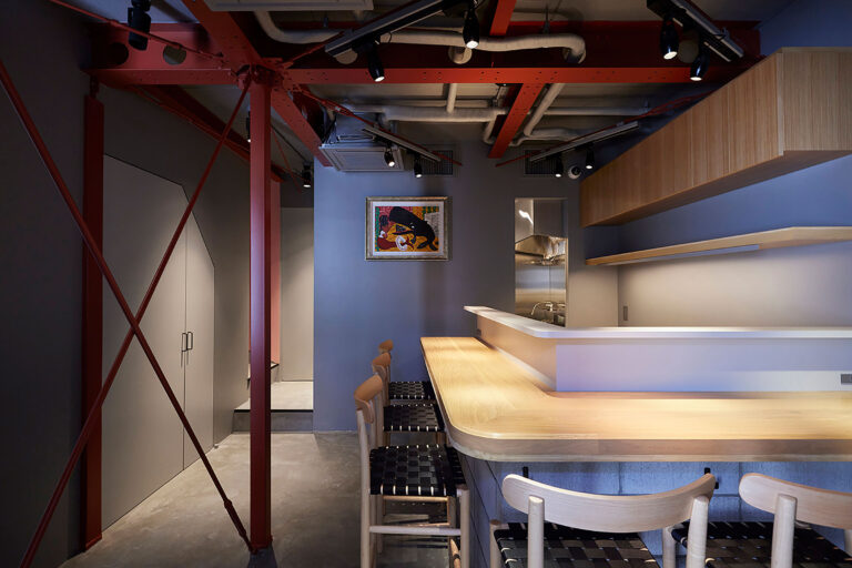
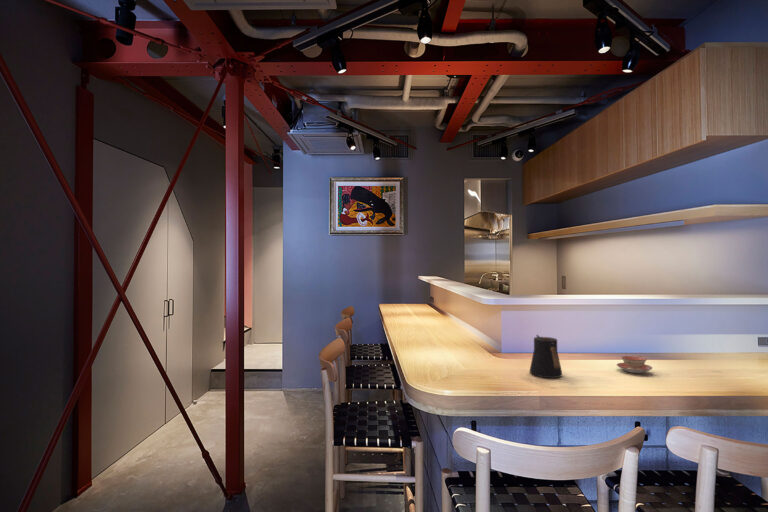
+ teacup (634, 364)
+ kettle (546, 356)
